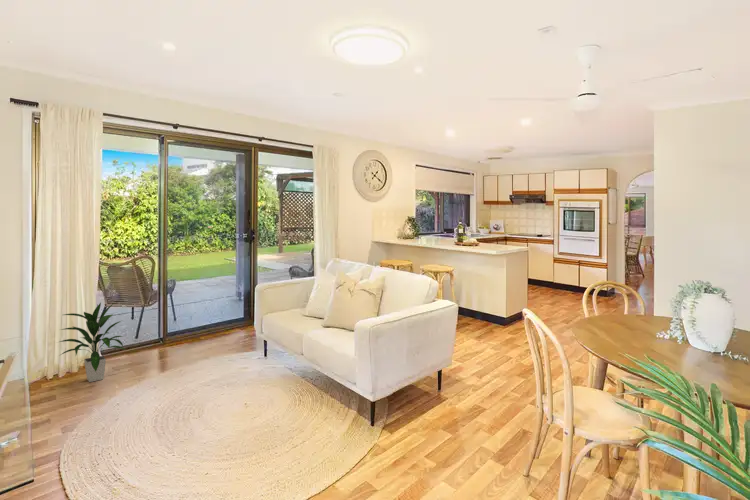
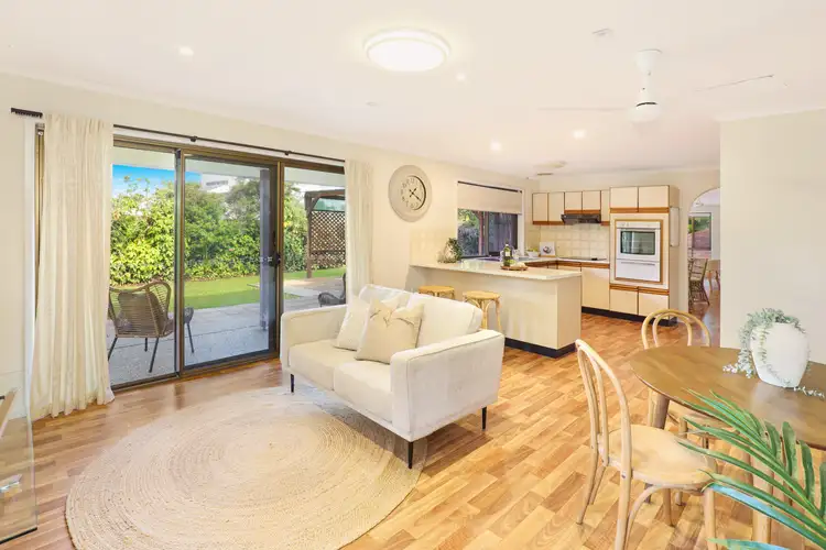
- indoor plant (93, 341)
